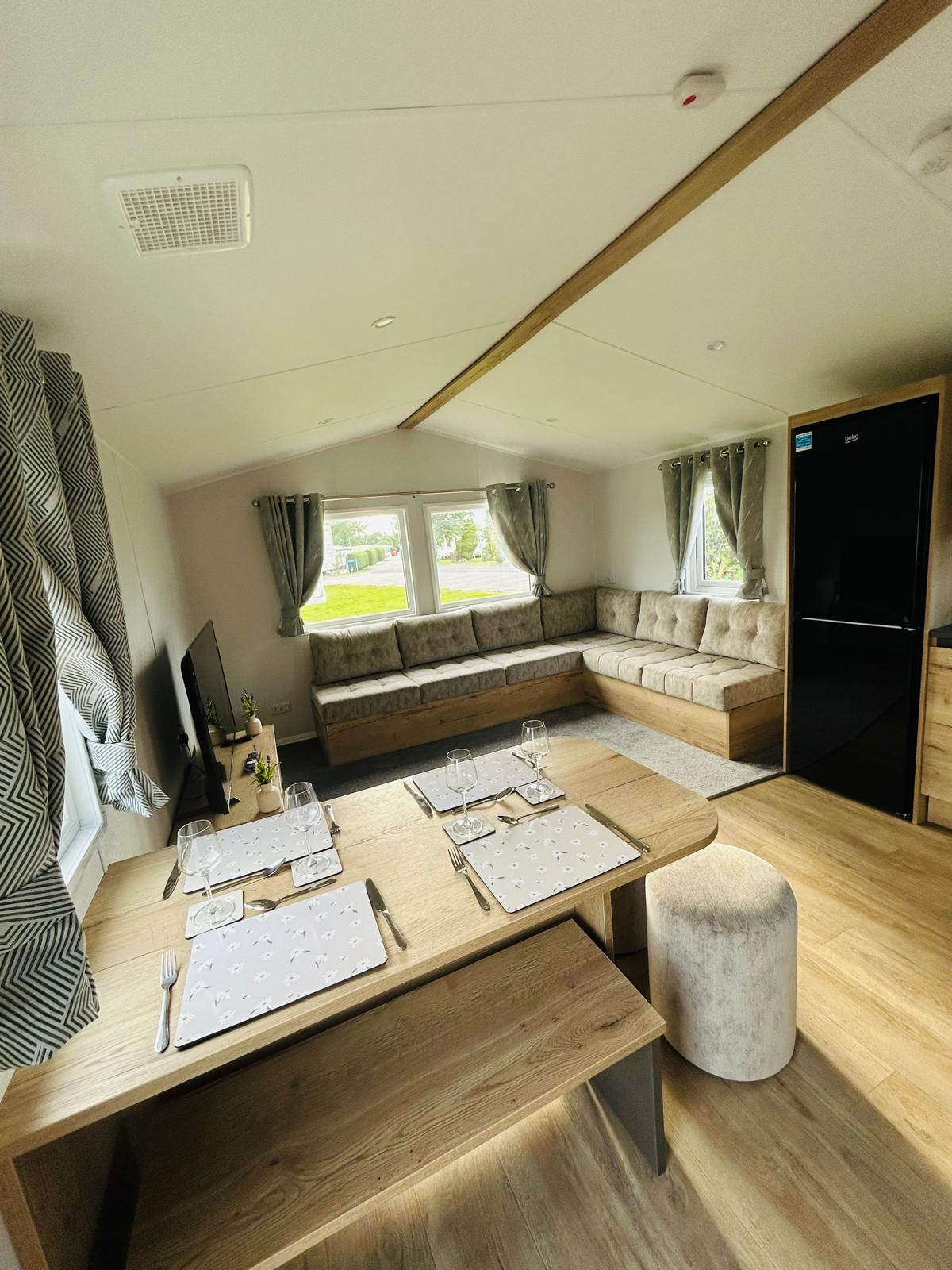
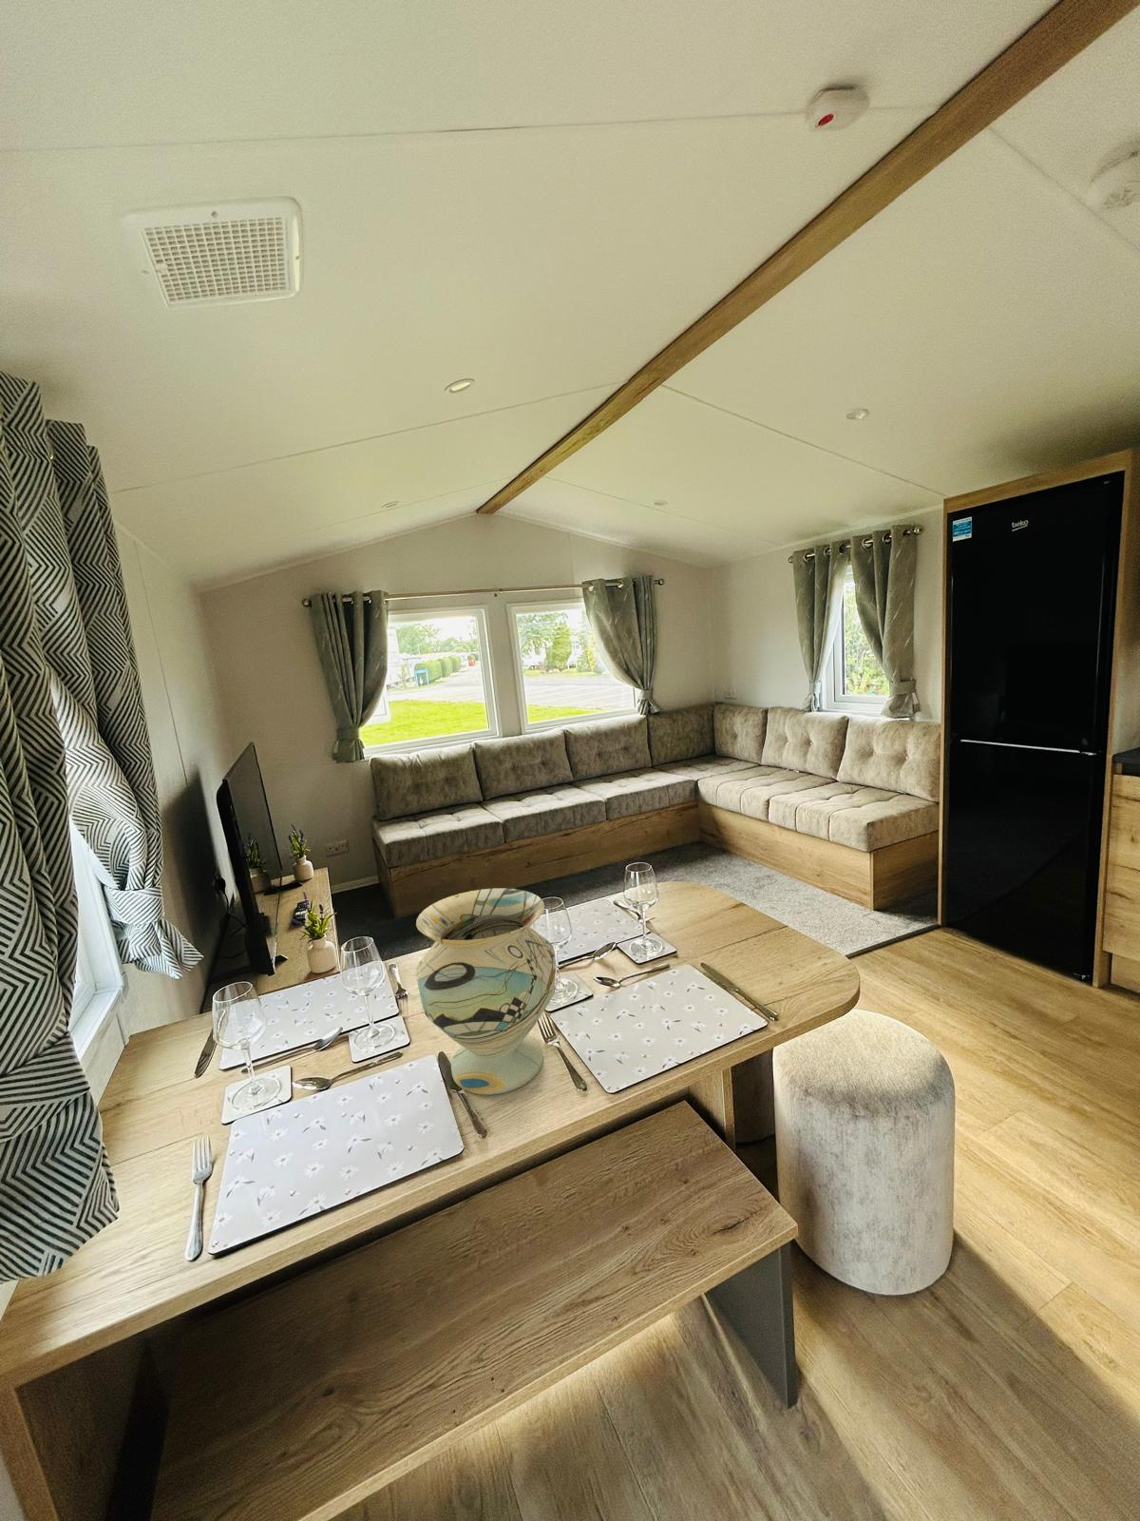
+ decorative vase (490, 989)
